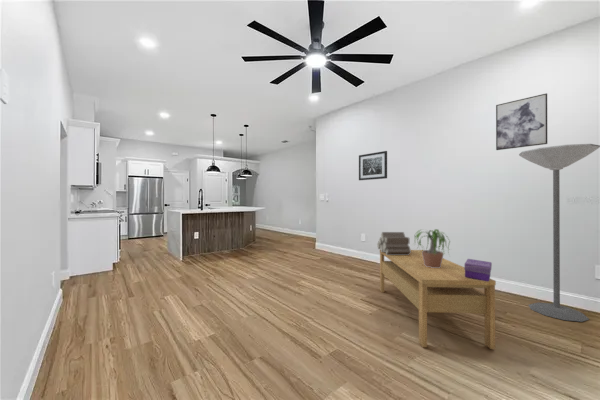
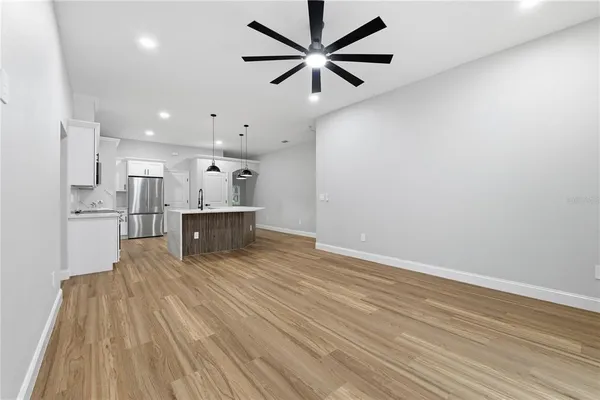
- decorative box (477, 270)
- log pile (393, 242)
- coffee table (423, 287)
- wall art (520, 123)
- floor lamp (556, 230)
- potted plant (427, 246)
- wall art (372, 166)
